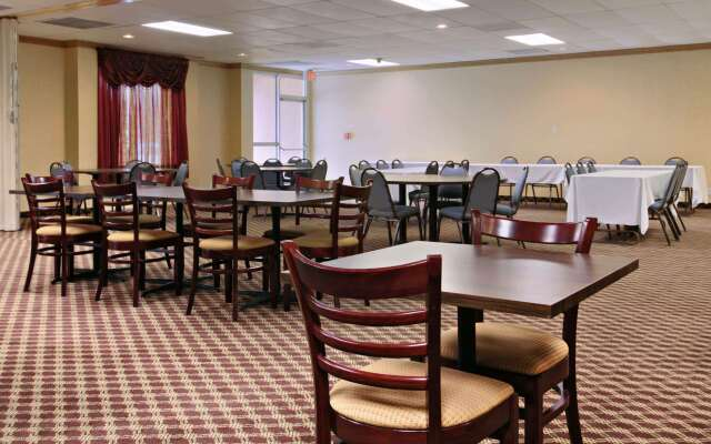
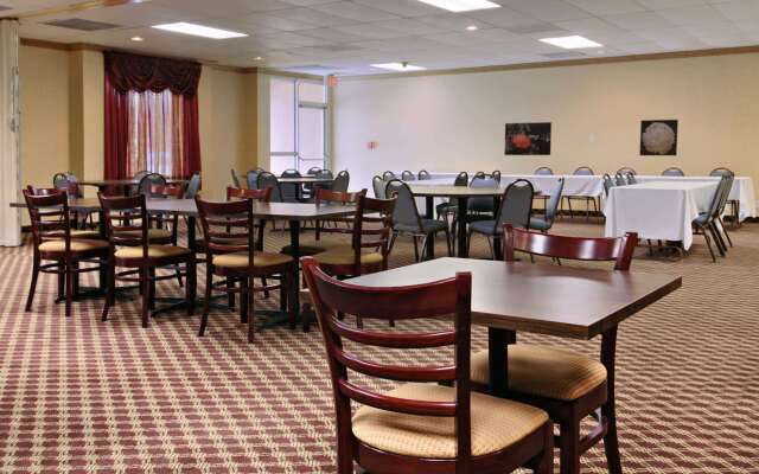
+ wall art (658, 137)
+ wall art (527, 139)
